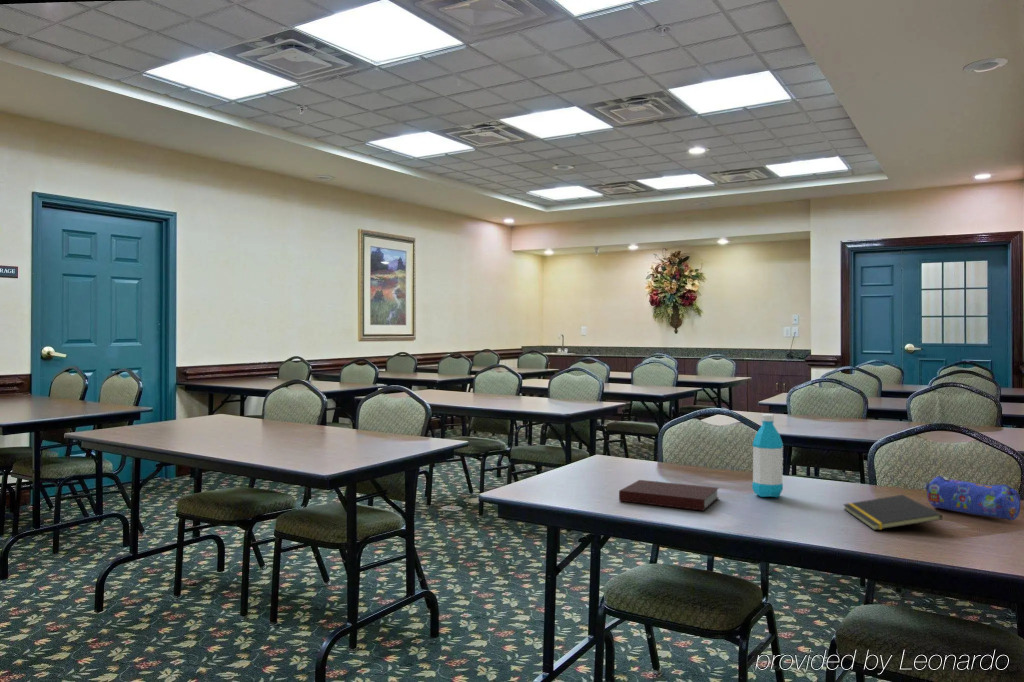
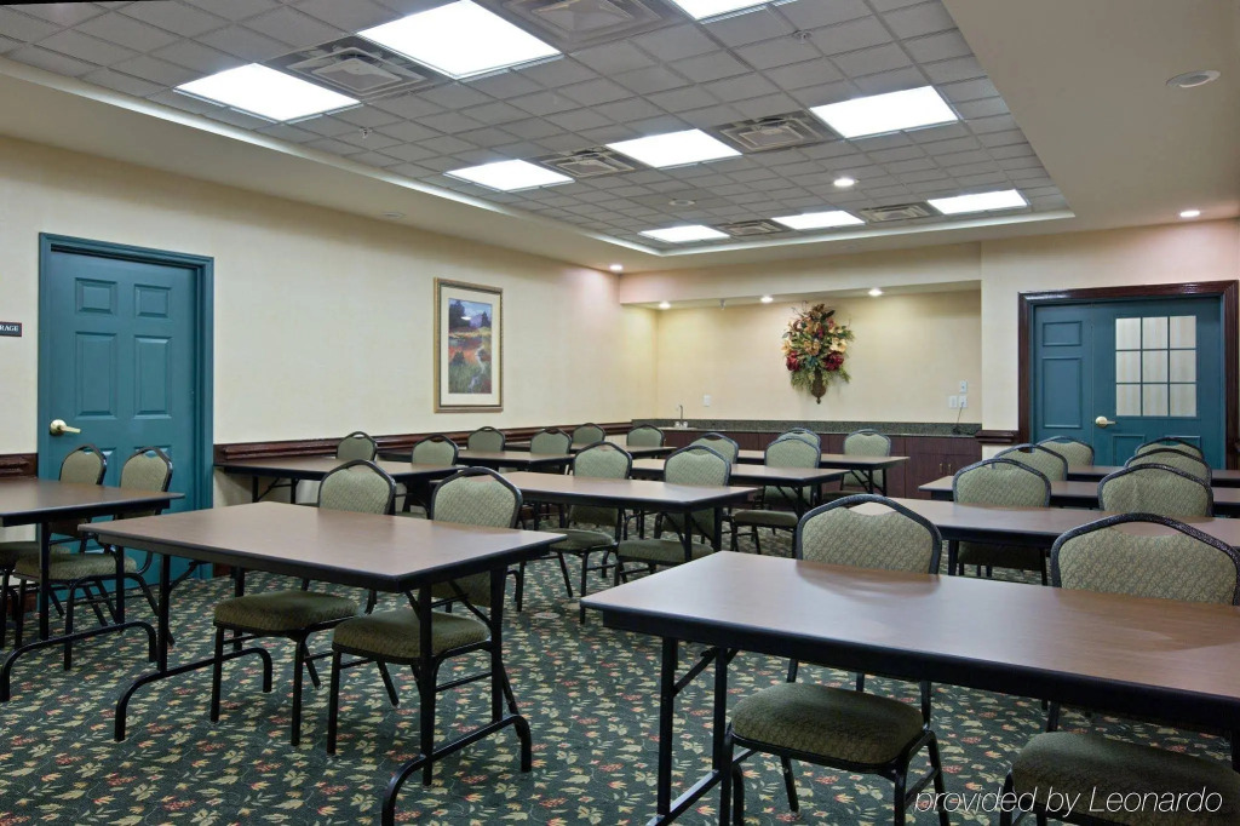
- water bottle (767, 455)
- notebook (669, 494)
- notepad (889, 511)
- pencil case (971, 496)
